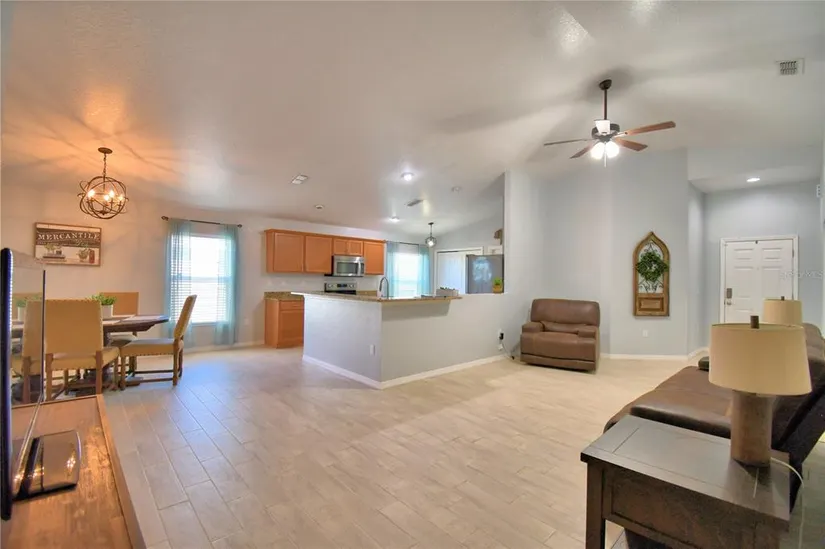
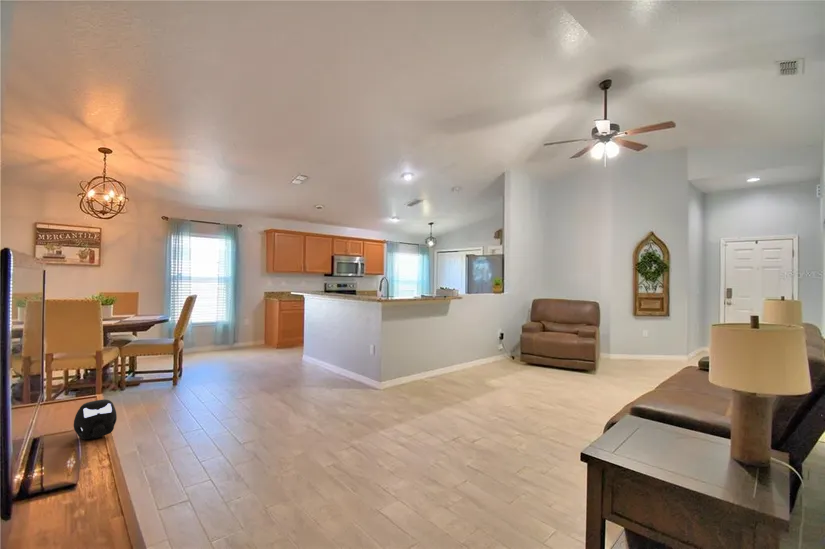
+ speaker (96, 419)
